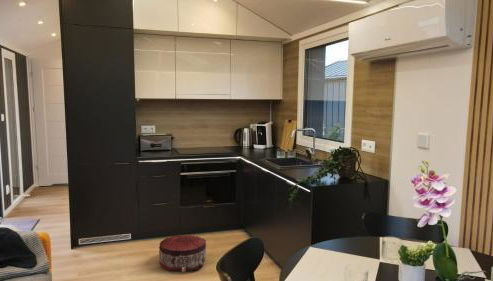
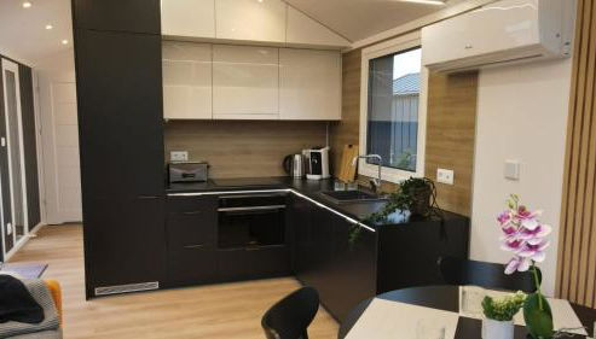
- pouf (183, 251)
